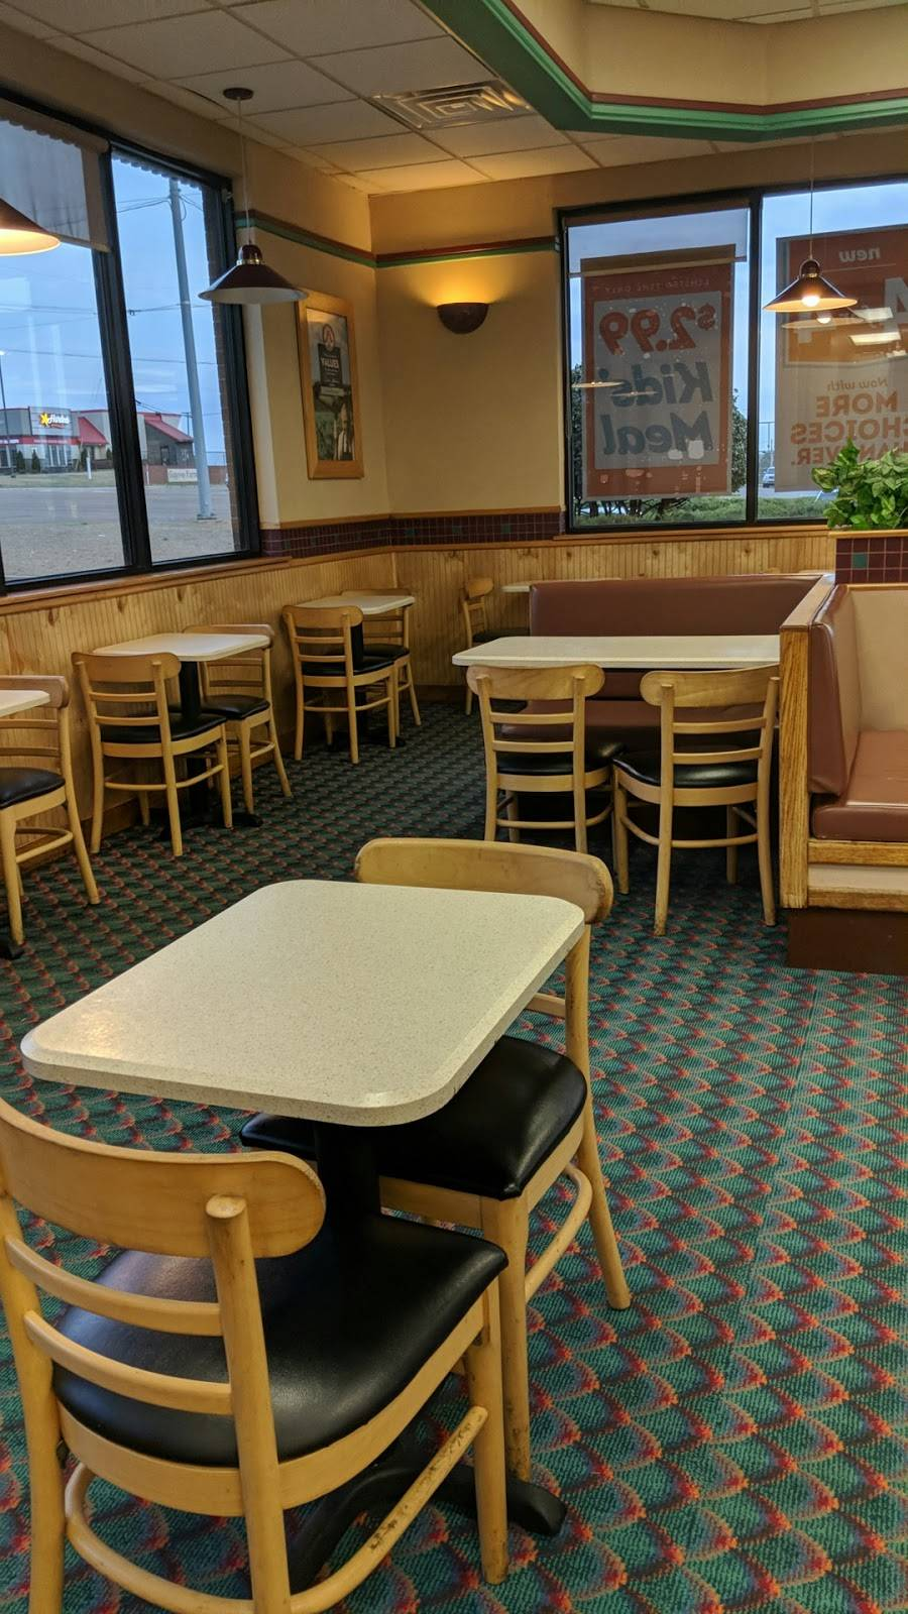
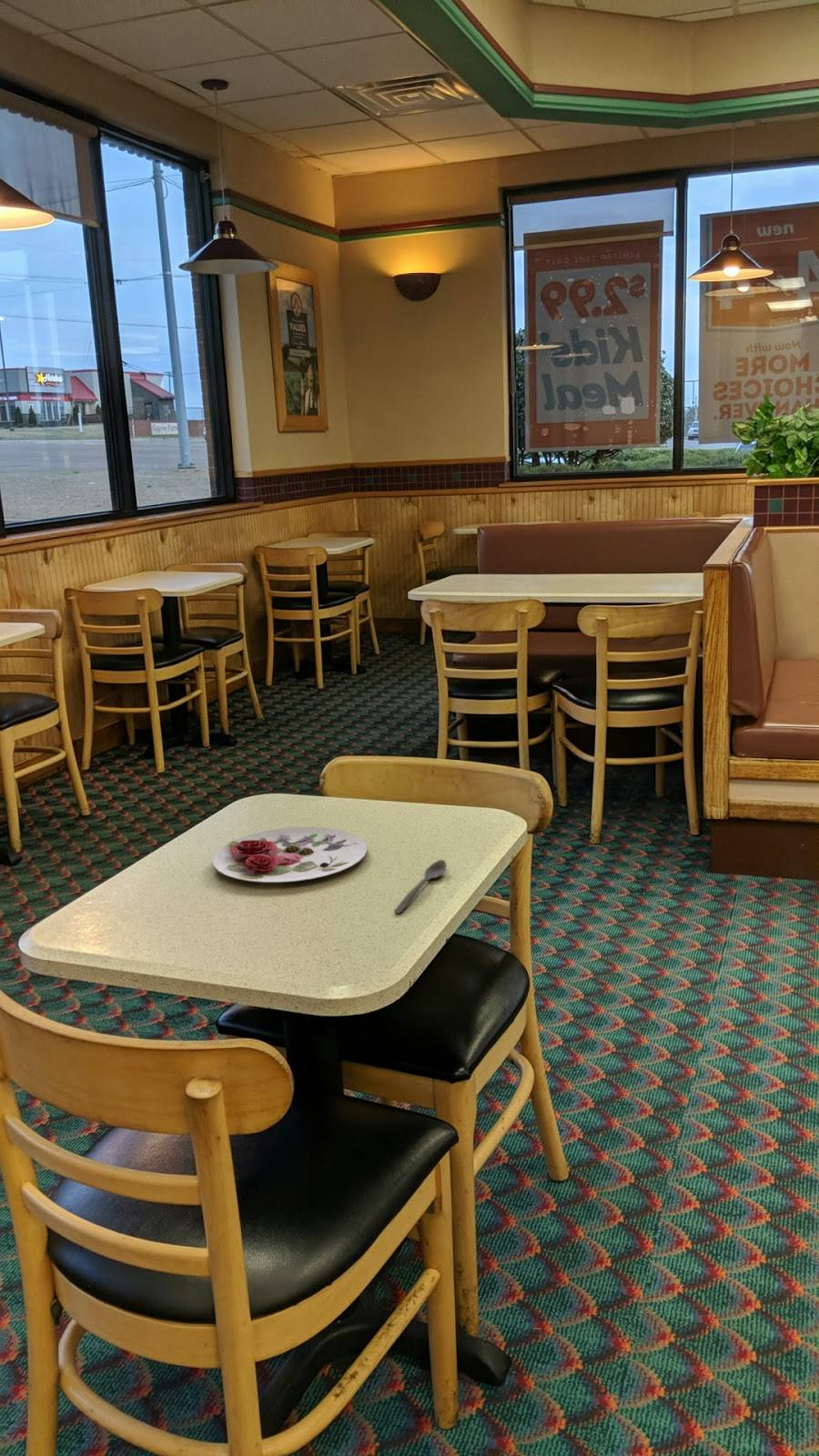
+ plate (289, 852)
+ spoon (420, 885)
